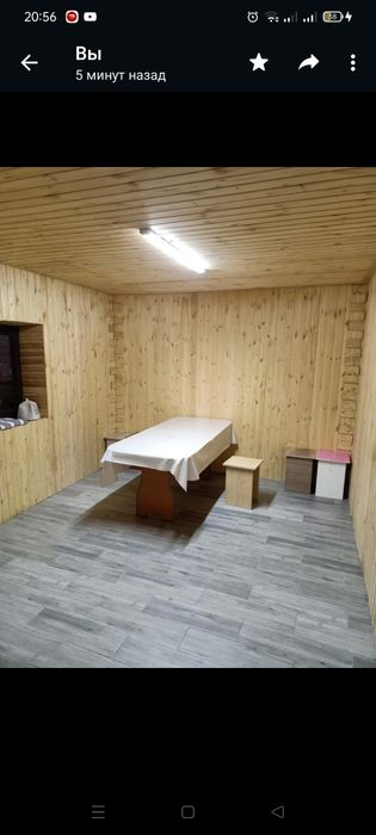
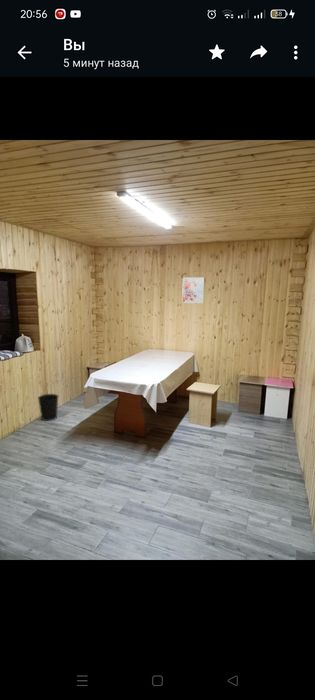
+ wastebasket (48, 407)
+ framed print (193, 290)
